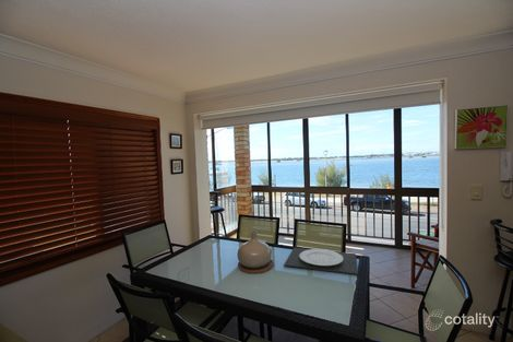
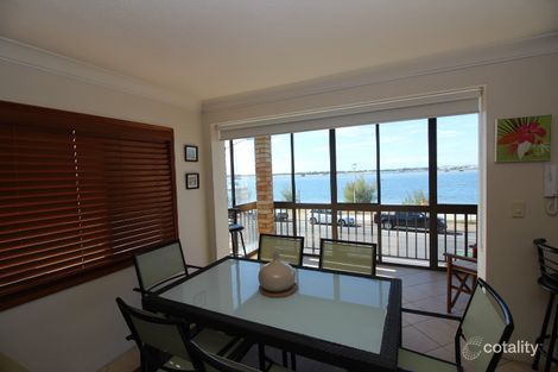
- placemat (321, 257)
